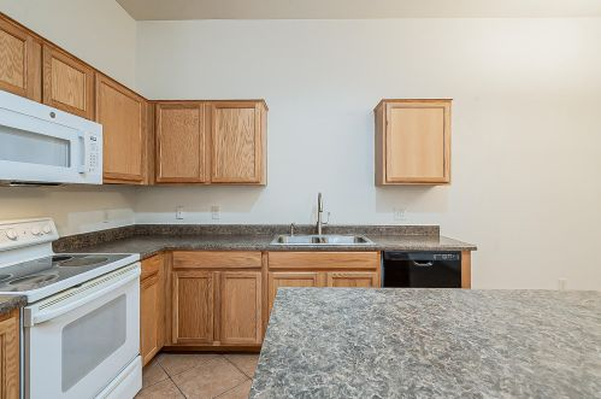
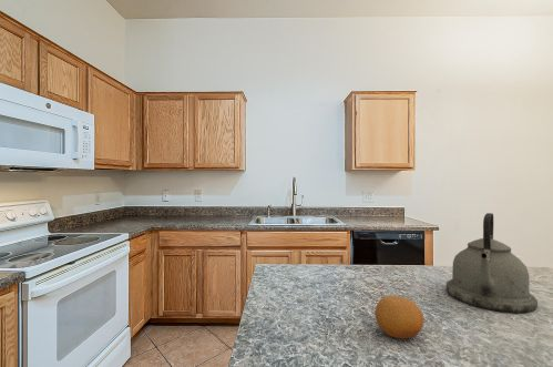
+ fruit (398, 315)
+ kettle (490, 256)
